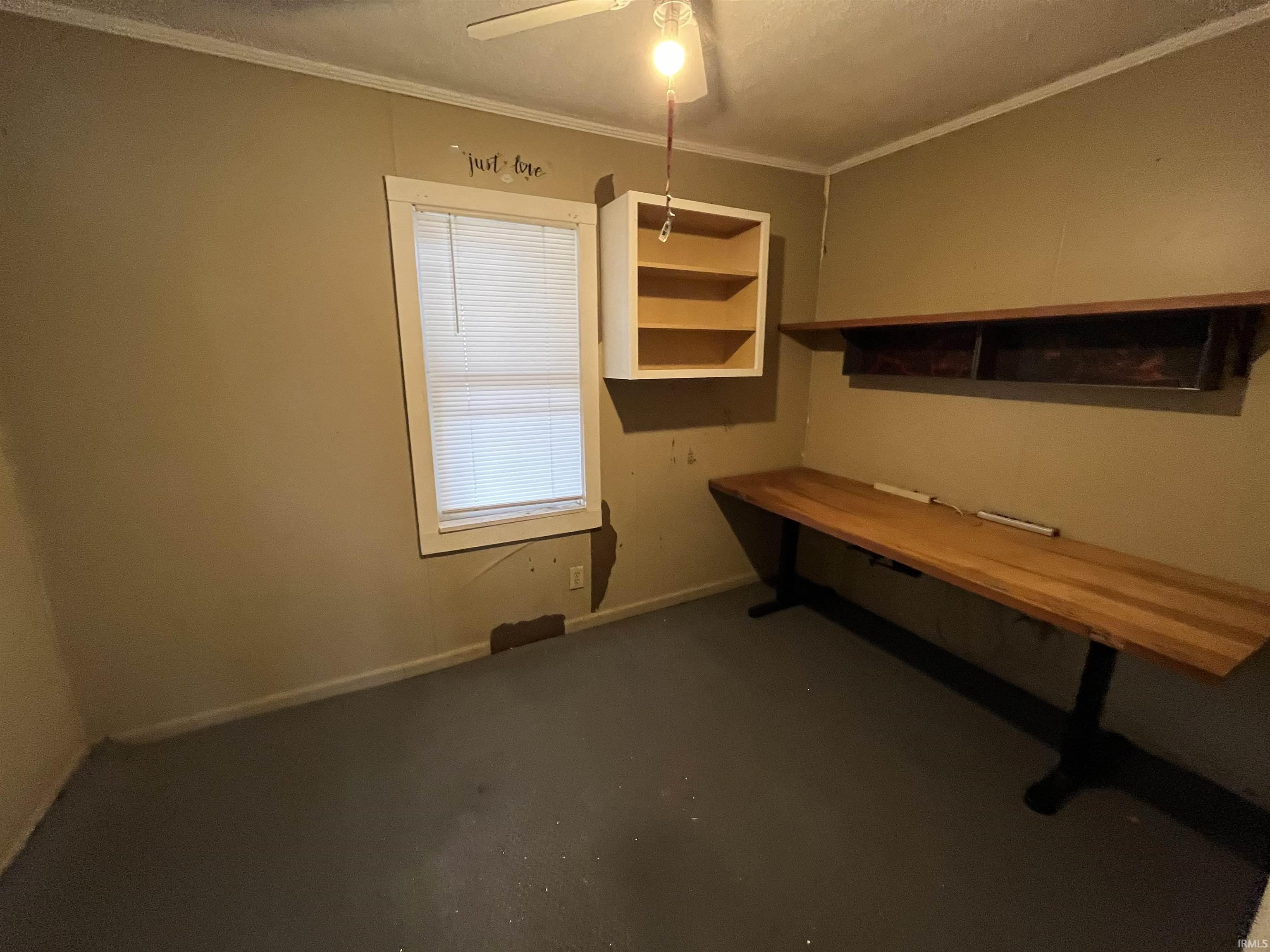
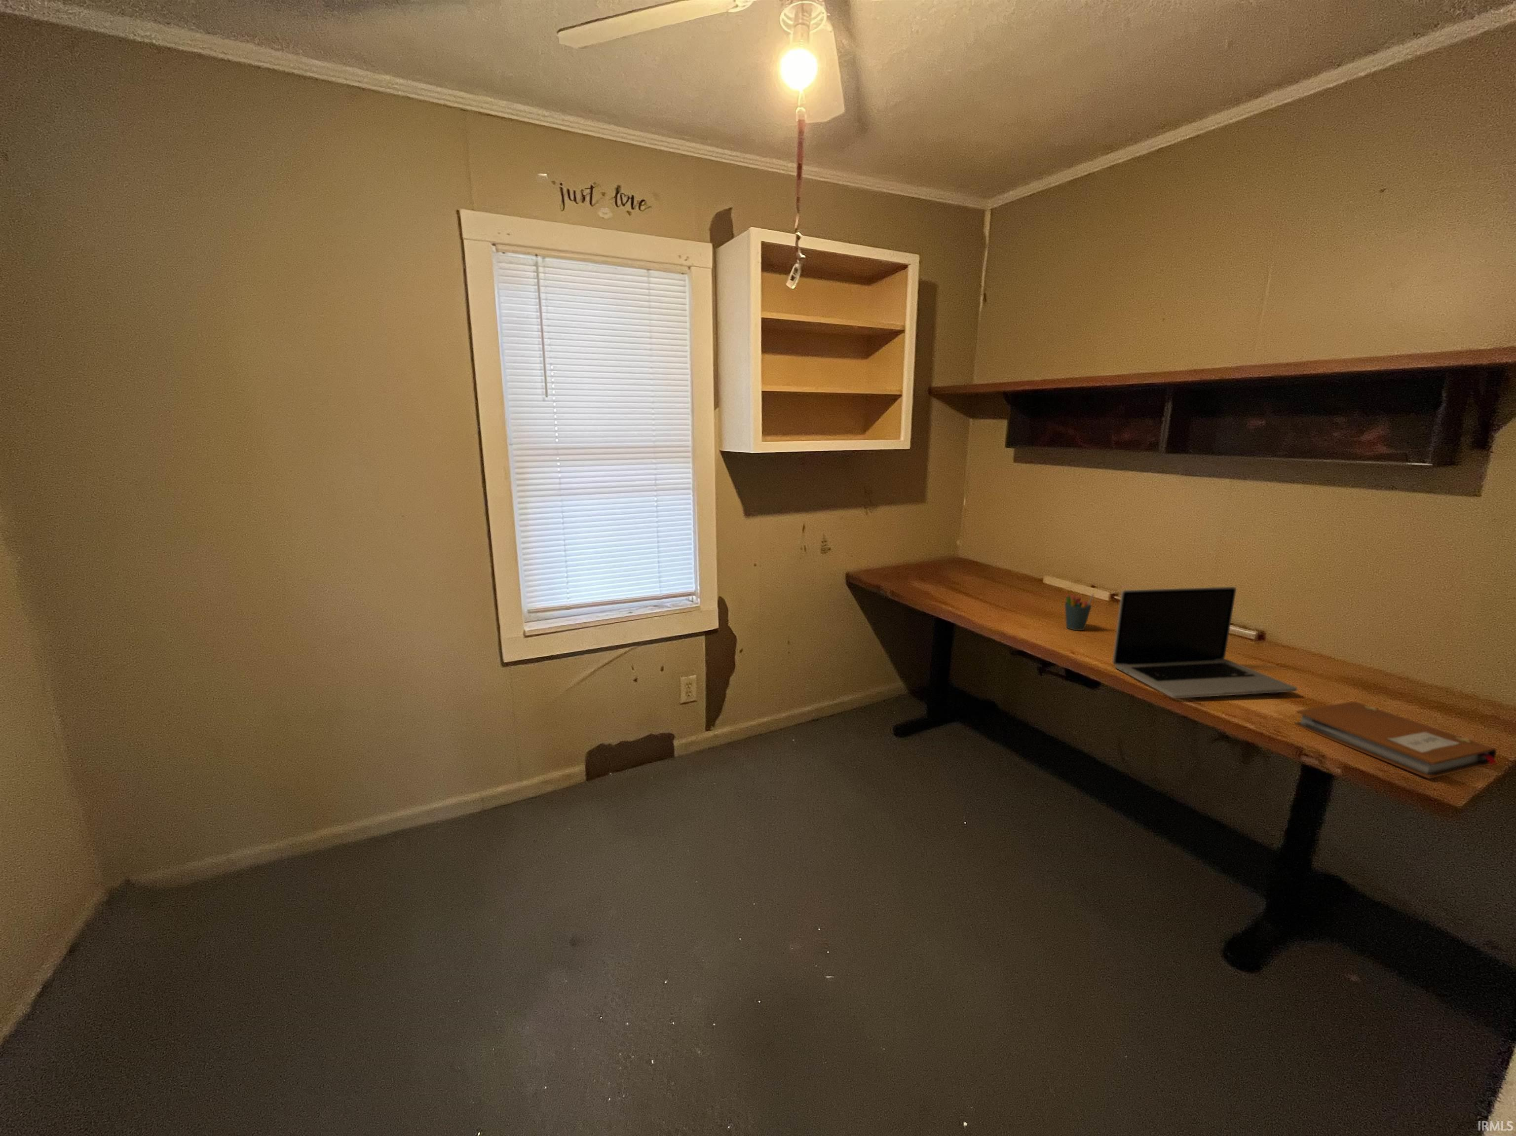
+ laptop (1206, 640)
+ pen holder (1077, 610)
+ notebook (1393, 736)
